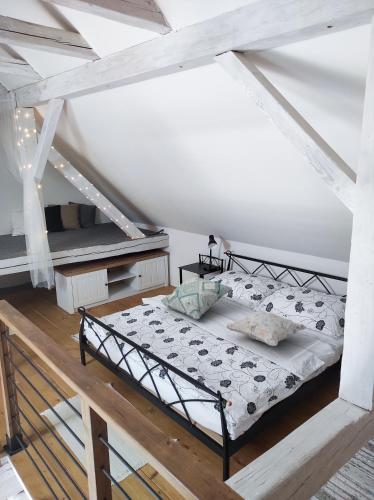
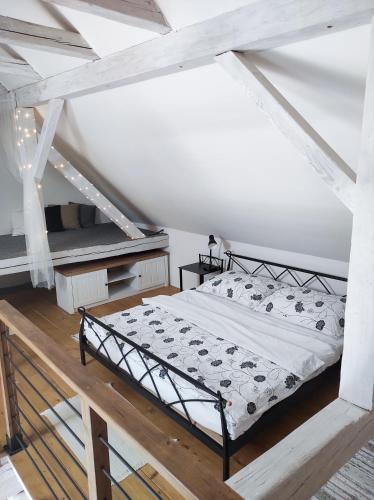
- decorative pillow (196, 296)
- decorative pillow (265, 326)
